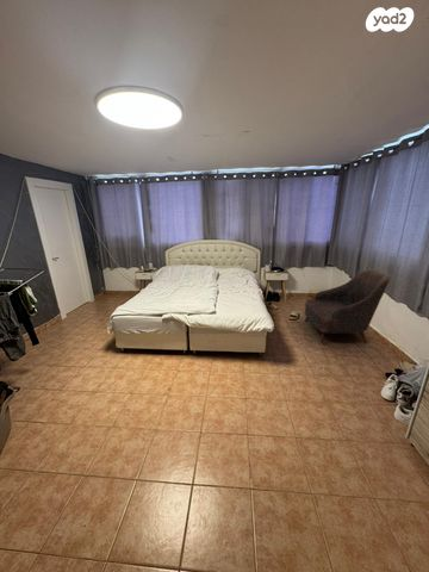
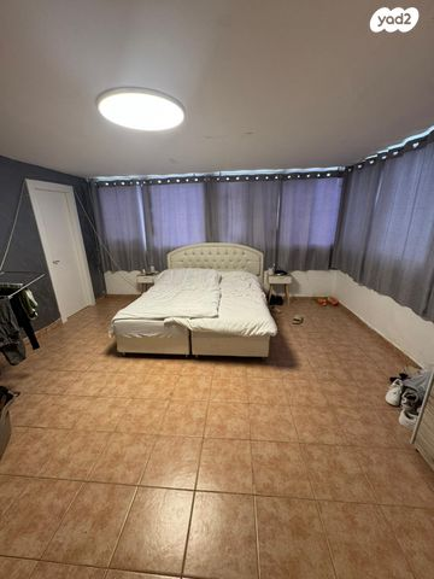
- armchair (342, 303)
